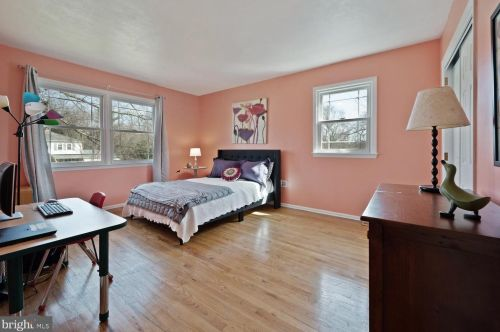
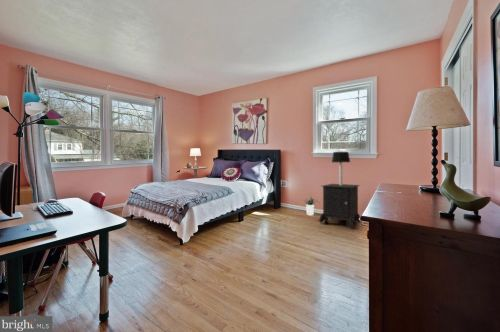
+ nightstand (340, 204)
+ potted plant (310, 206)
+ table lamp (340, 168)
